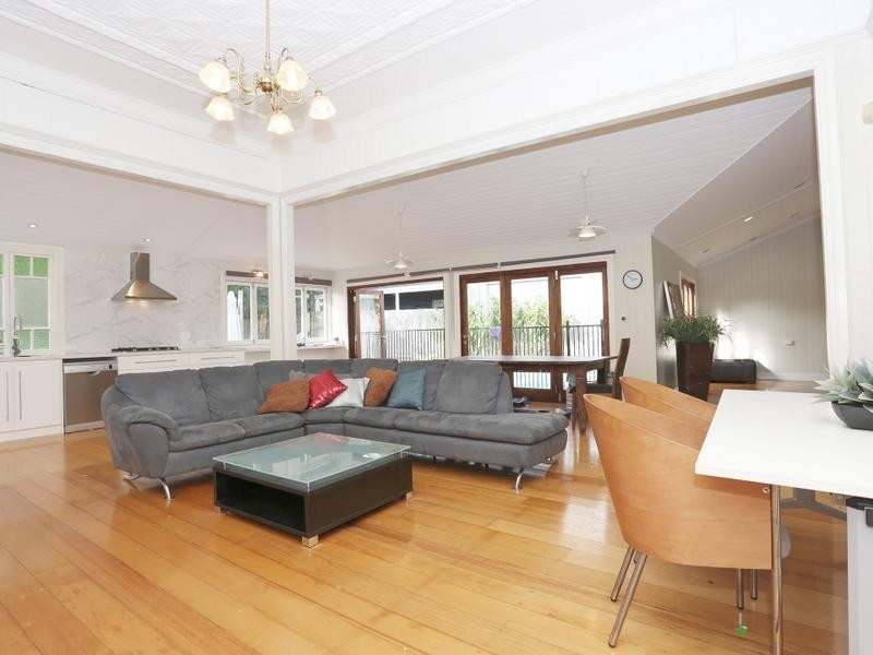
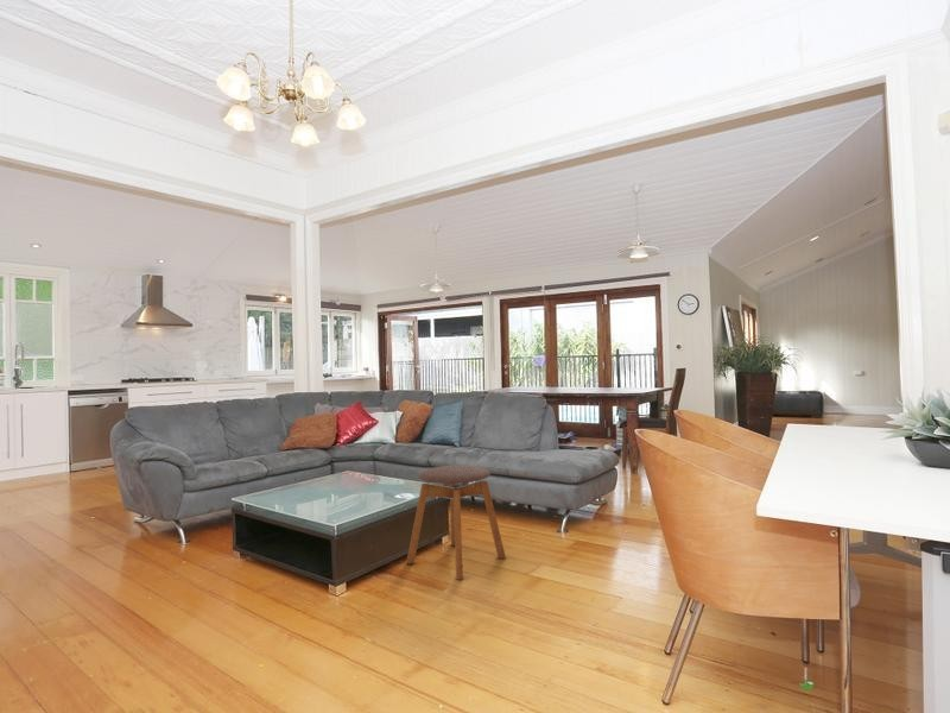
+ stool (455, 515)
